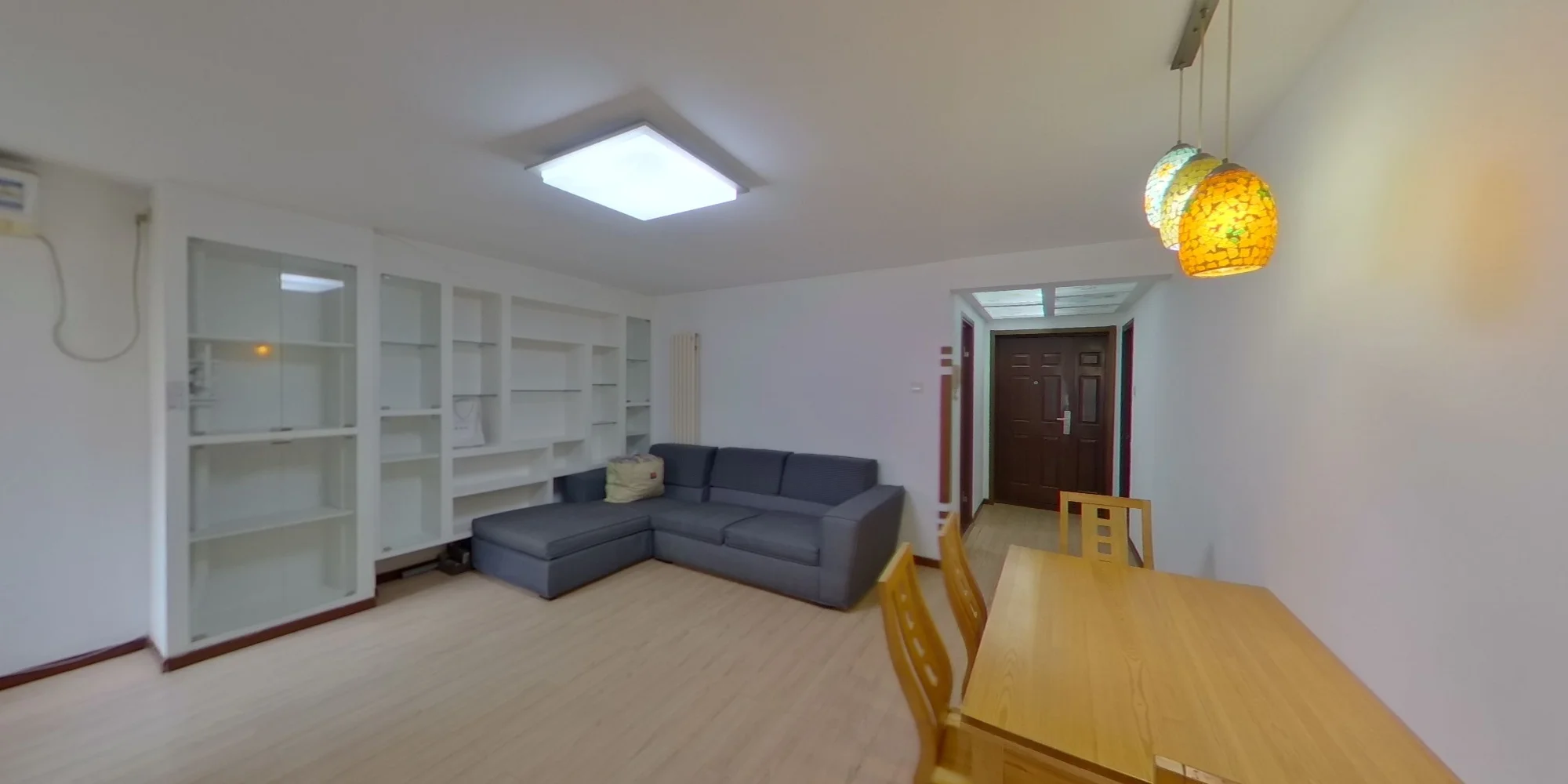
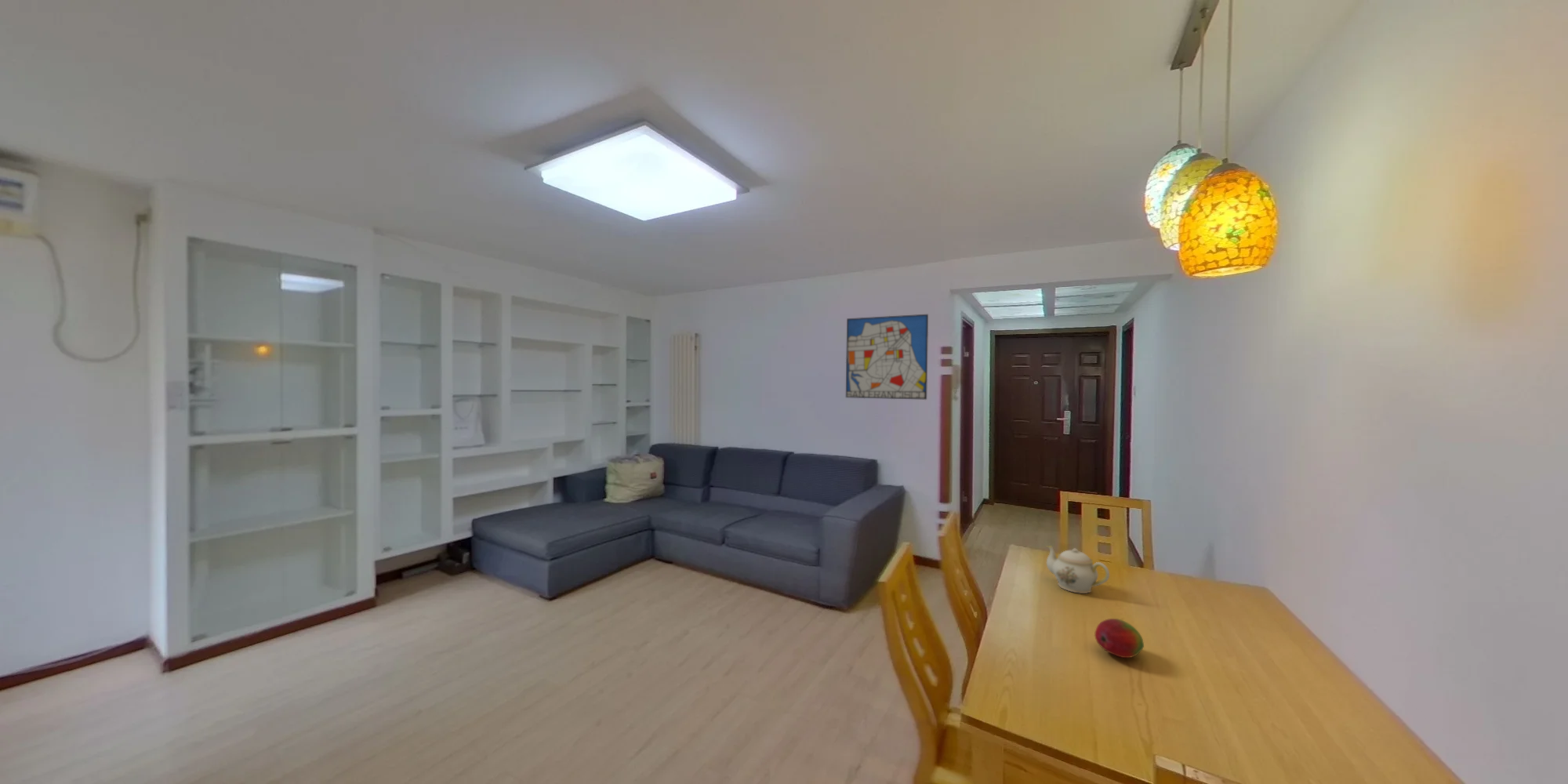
+ wall art (885, 358)
+ teapot (1076, 568)
+ fruit (1119, 637)
